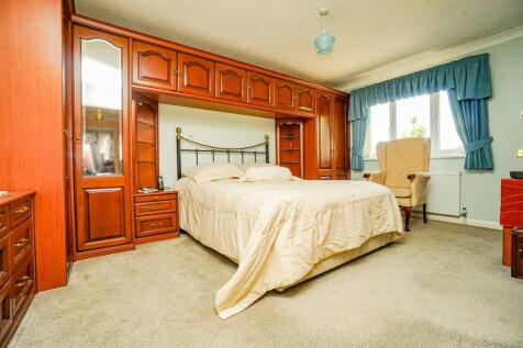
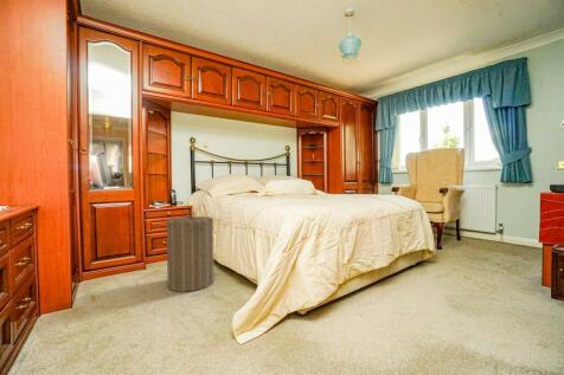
+ laundry hamper (191, 246)
